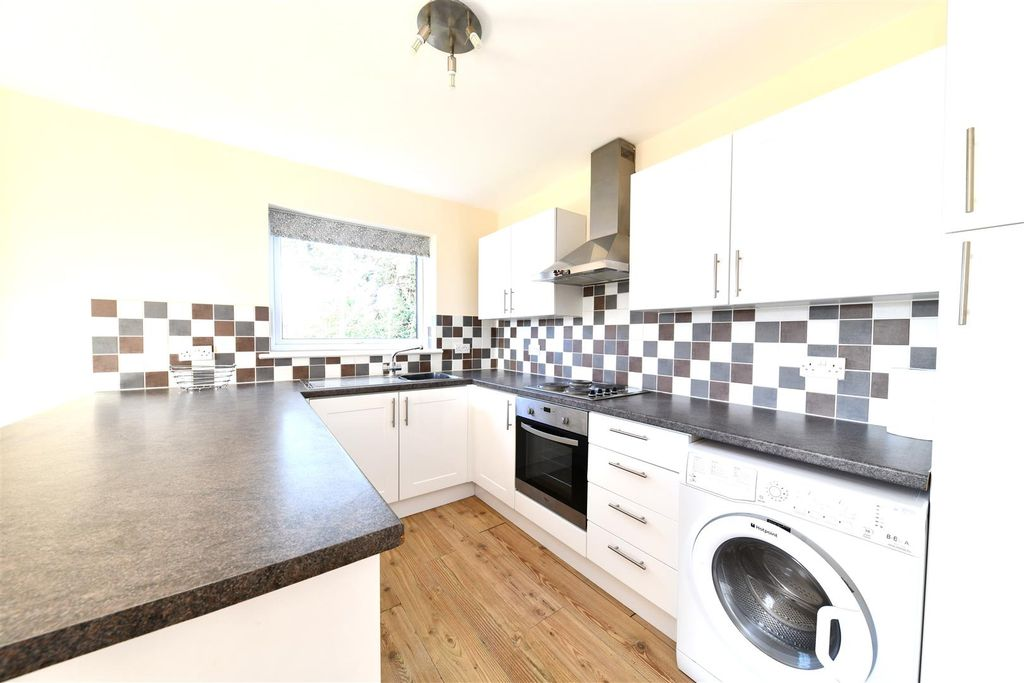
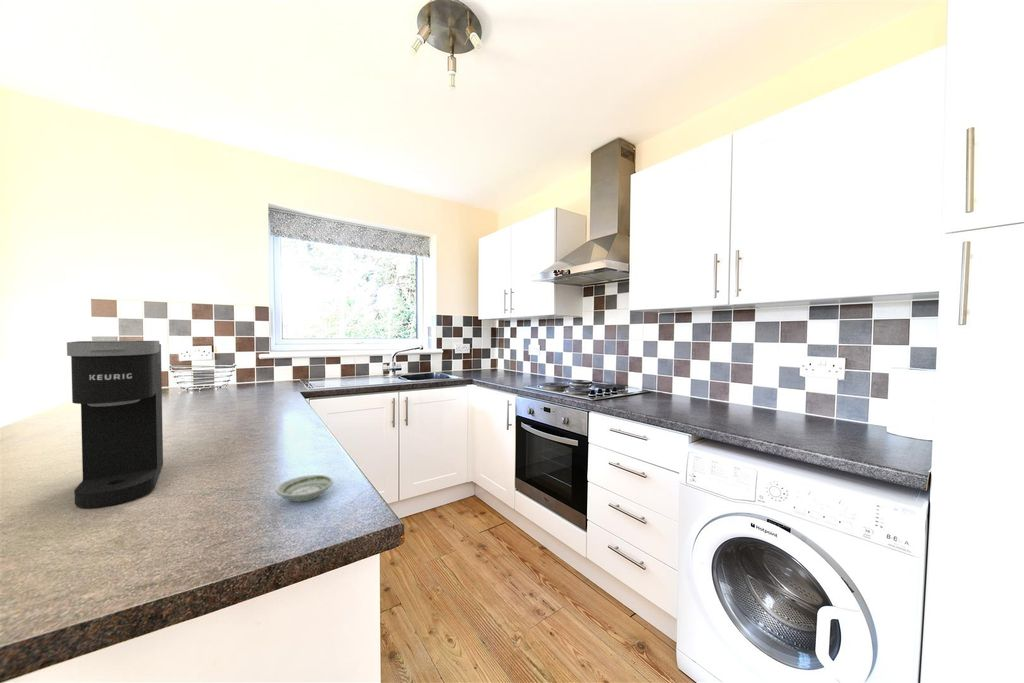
+ coffee maker (122, 412)
+ saucer (305, 489)
